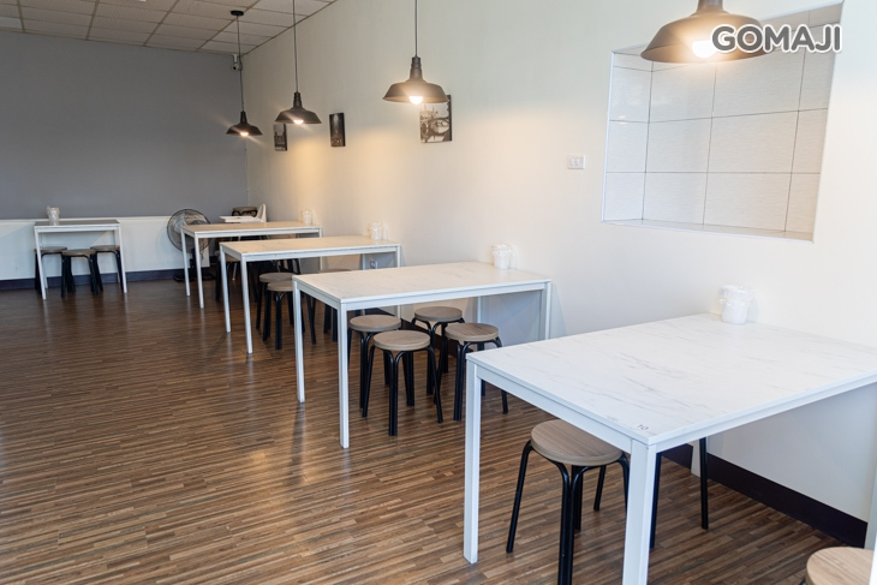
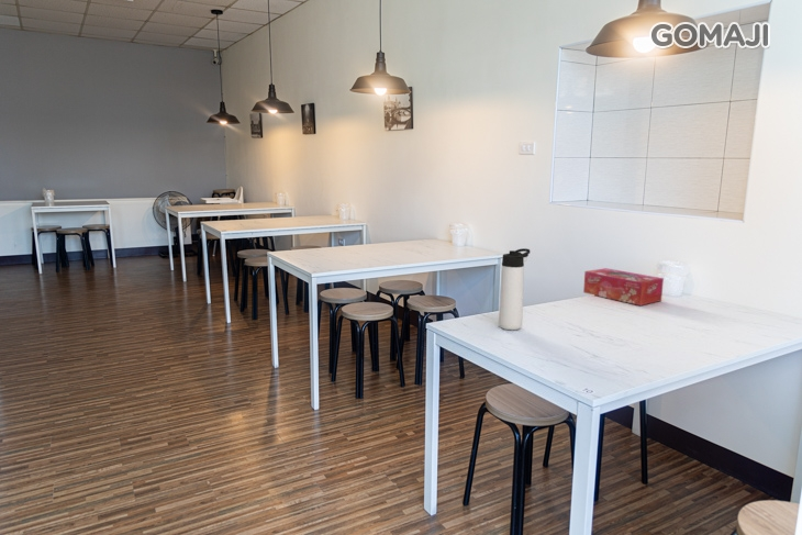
+ thermos bottle (514, 288)
+ tissue box (622, 286)
